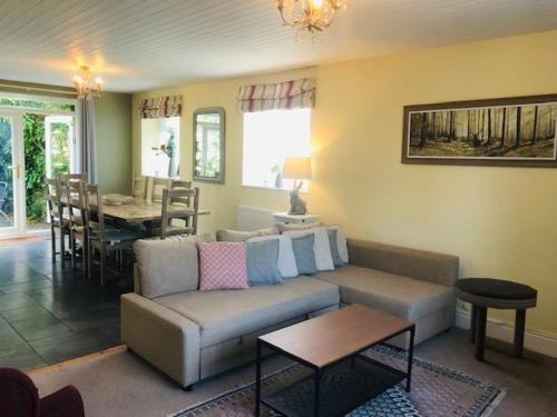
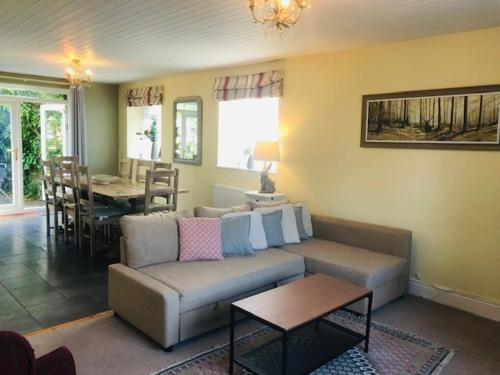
- side table (486, 319)
